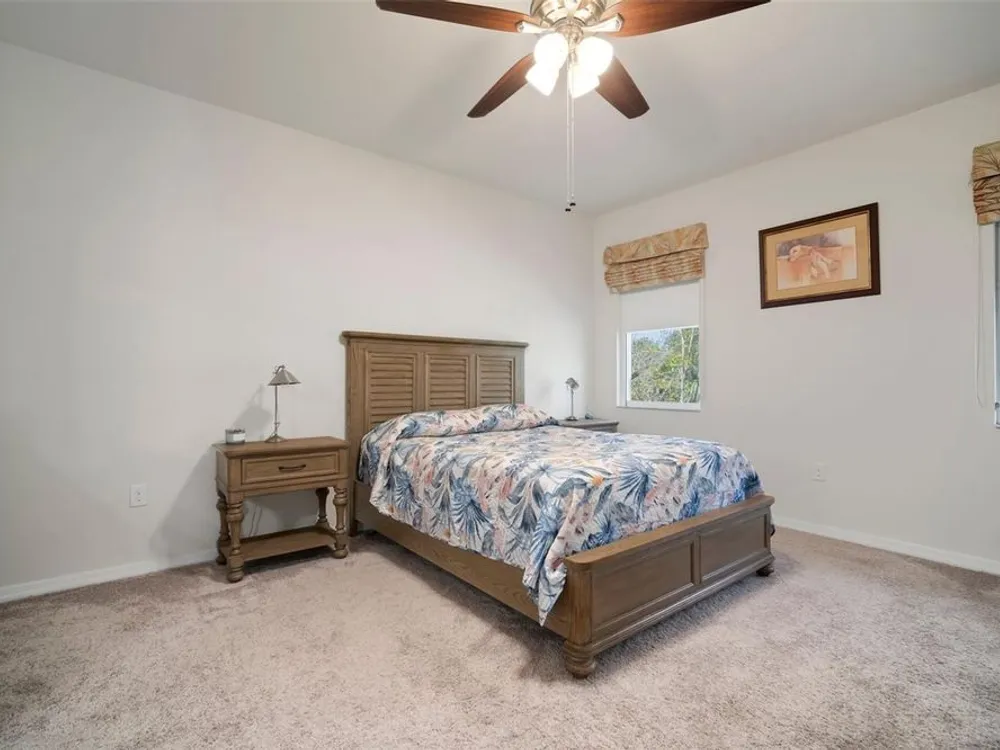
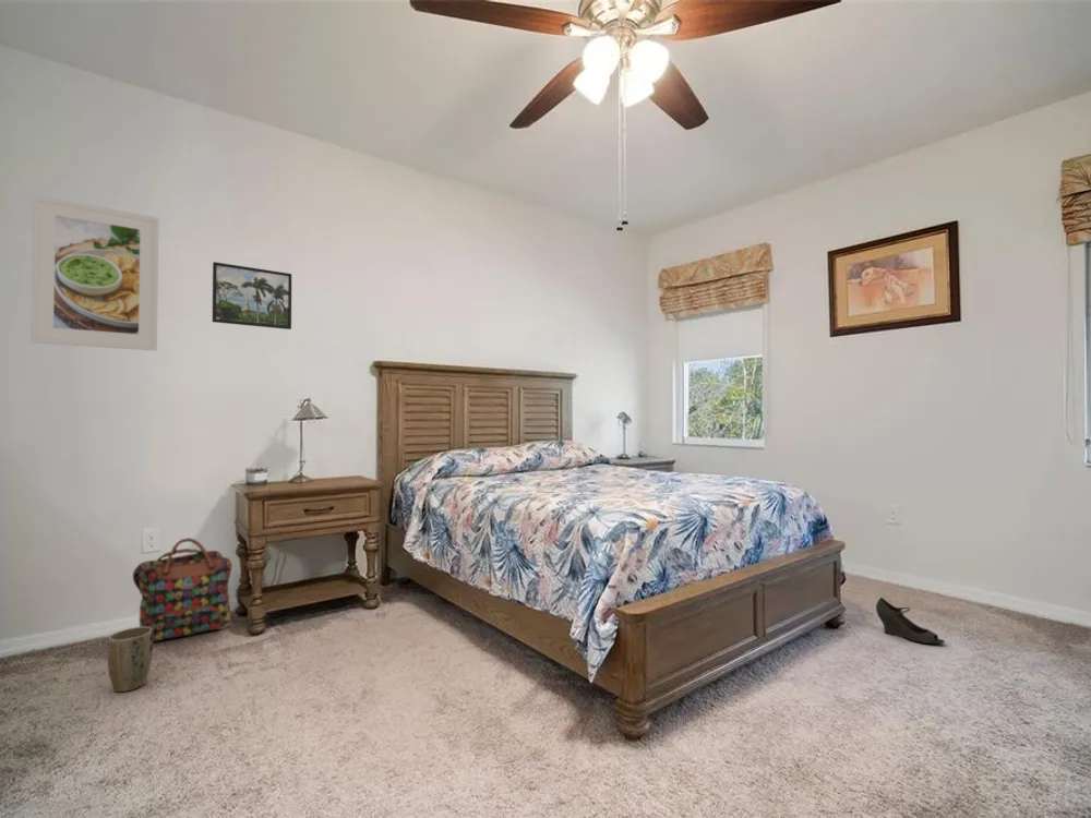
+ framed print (253, 297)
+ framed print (98, 276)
+ backpack (183, 585)
+ plant pot (130, 659)
+ shoe (909, 619)
